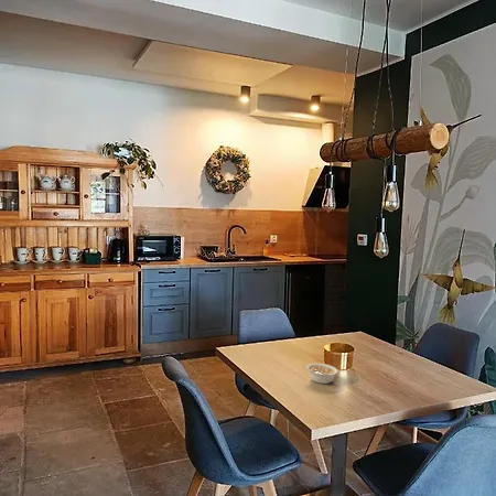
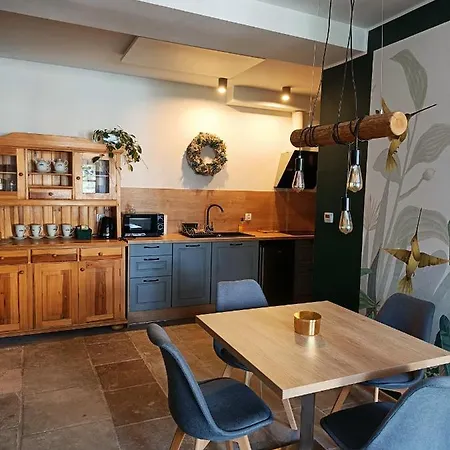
- legume (322, 373)
